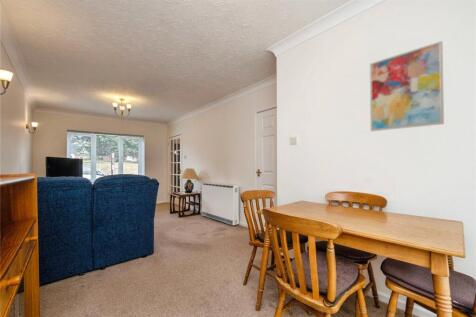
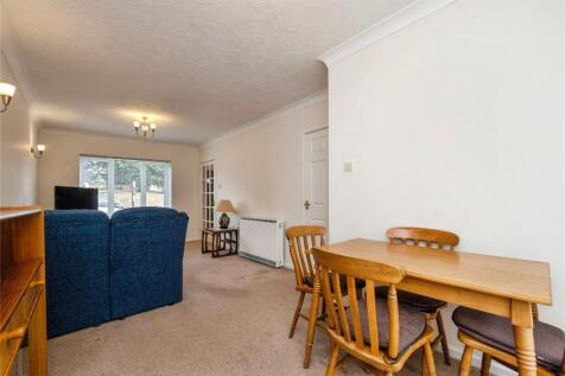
- wall art (403, 90)
